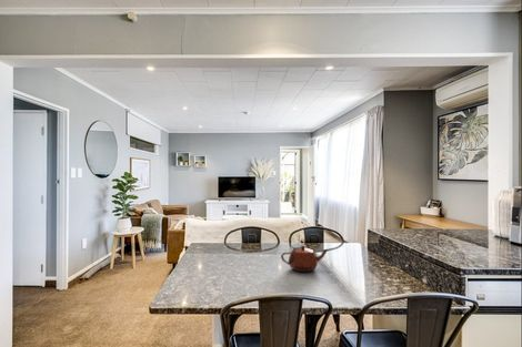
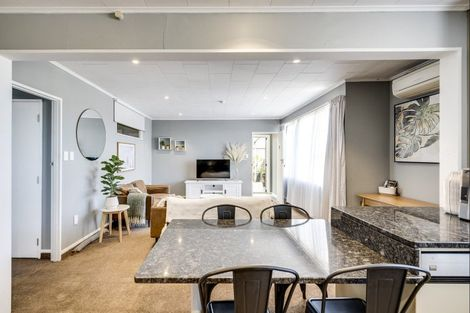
- teapot (304, 256)
